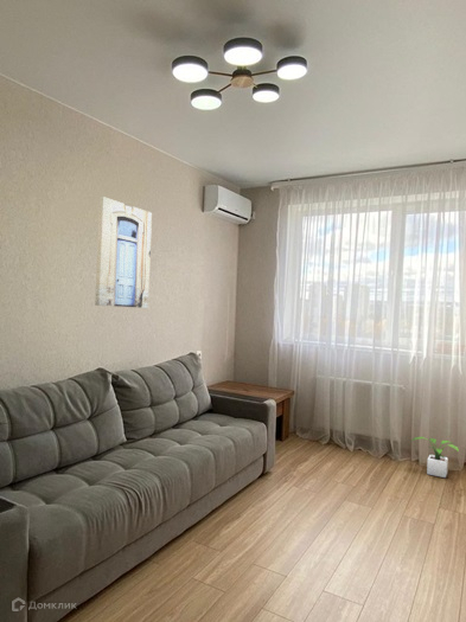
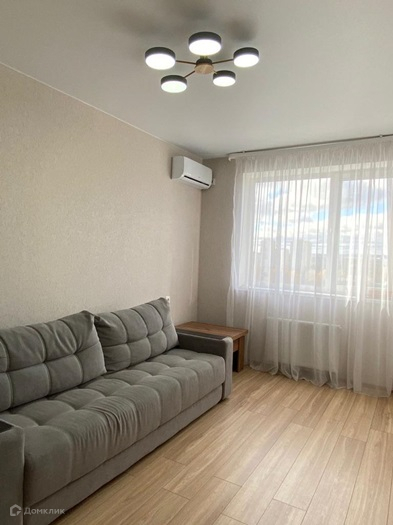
- wall art (125, 256)
- potted plant (435, 455)
